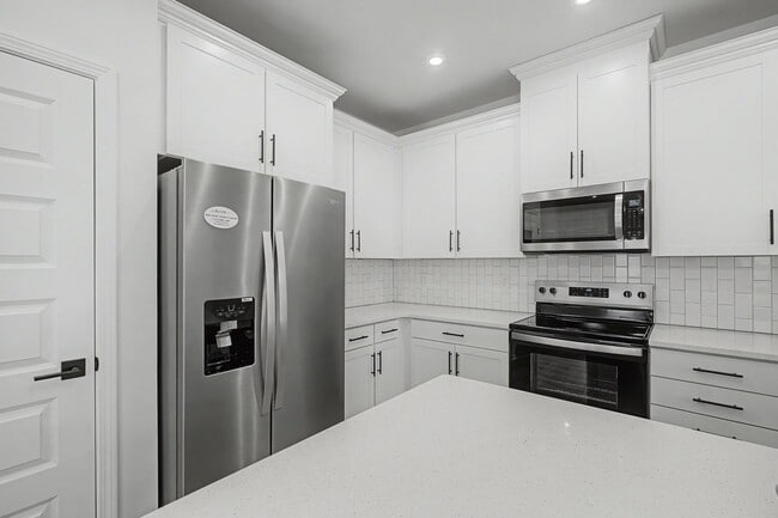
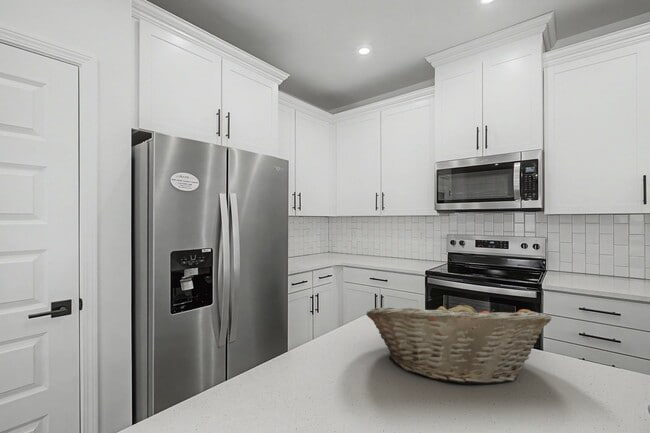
+ fruit basket (451, 329)
